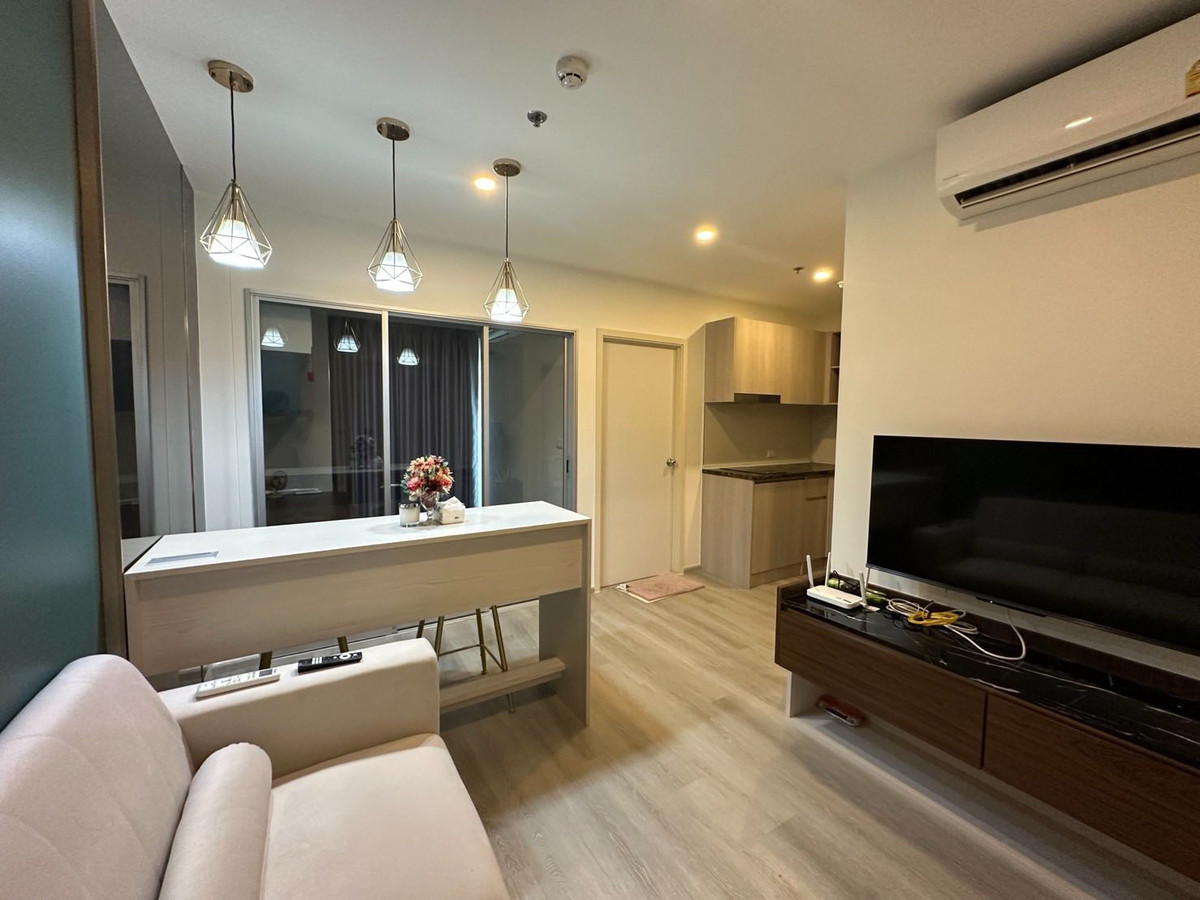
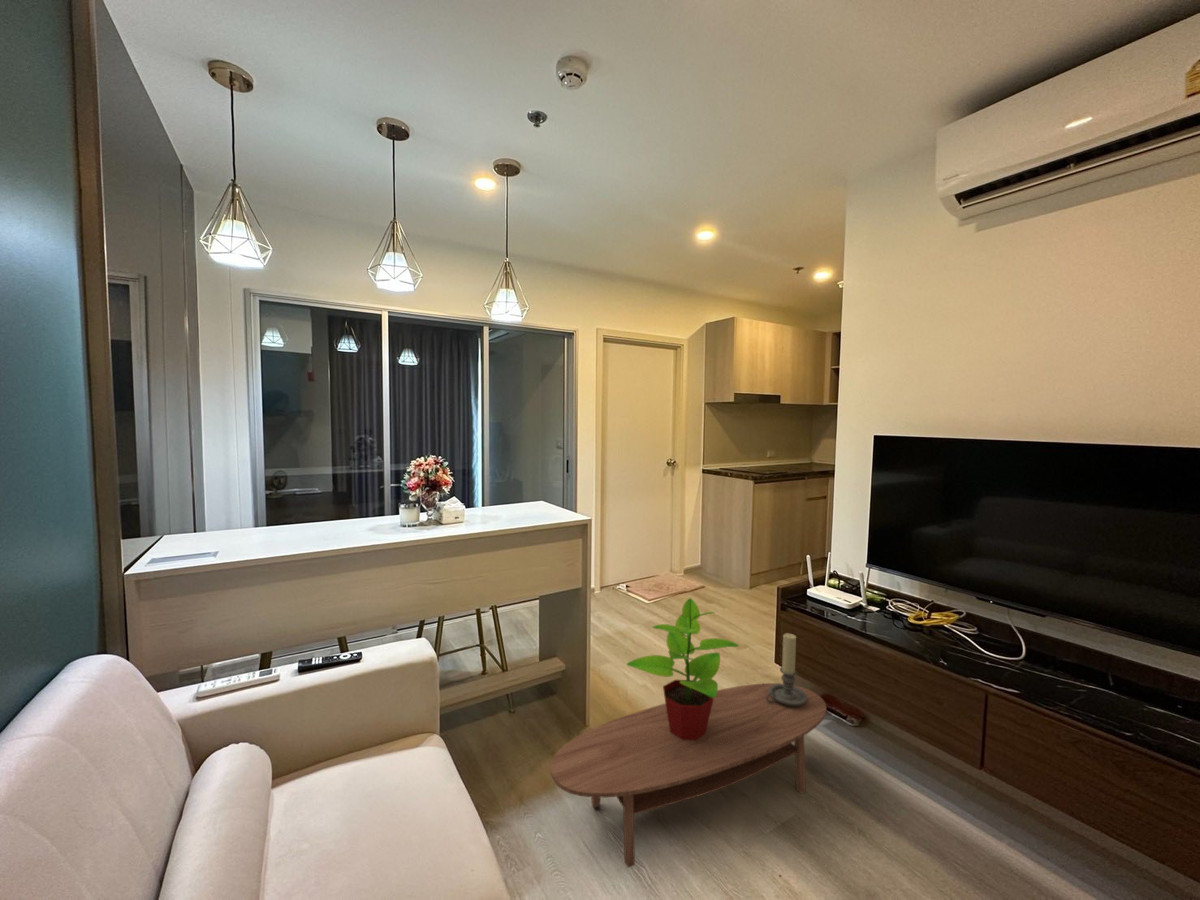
+ potted plant (690, 665)
+ coffee table (701, 763)
+ candle holder (785, 666)
